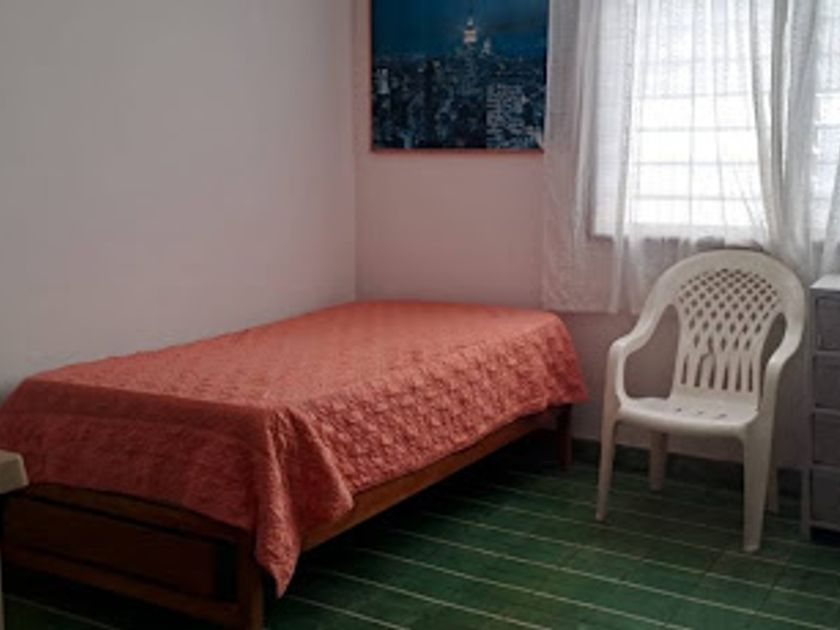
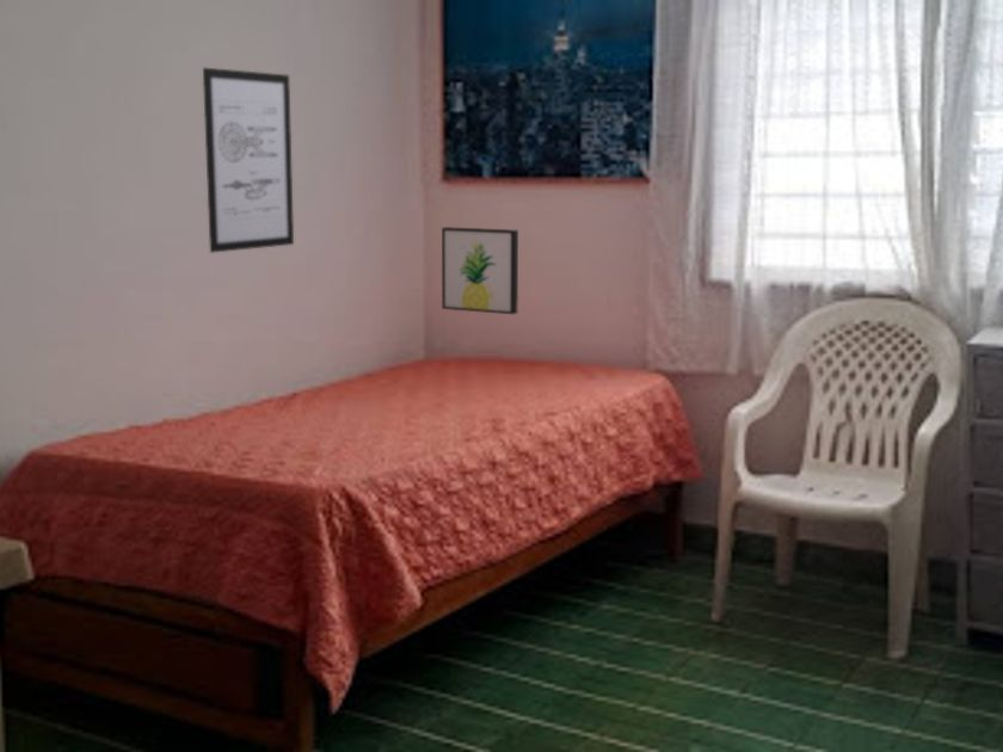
+ wall art (479, 270)
+ wall art (251, 160)
